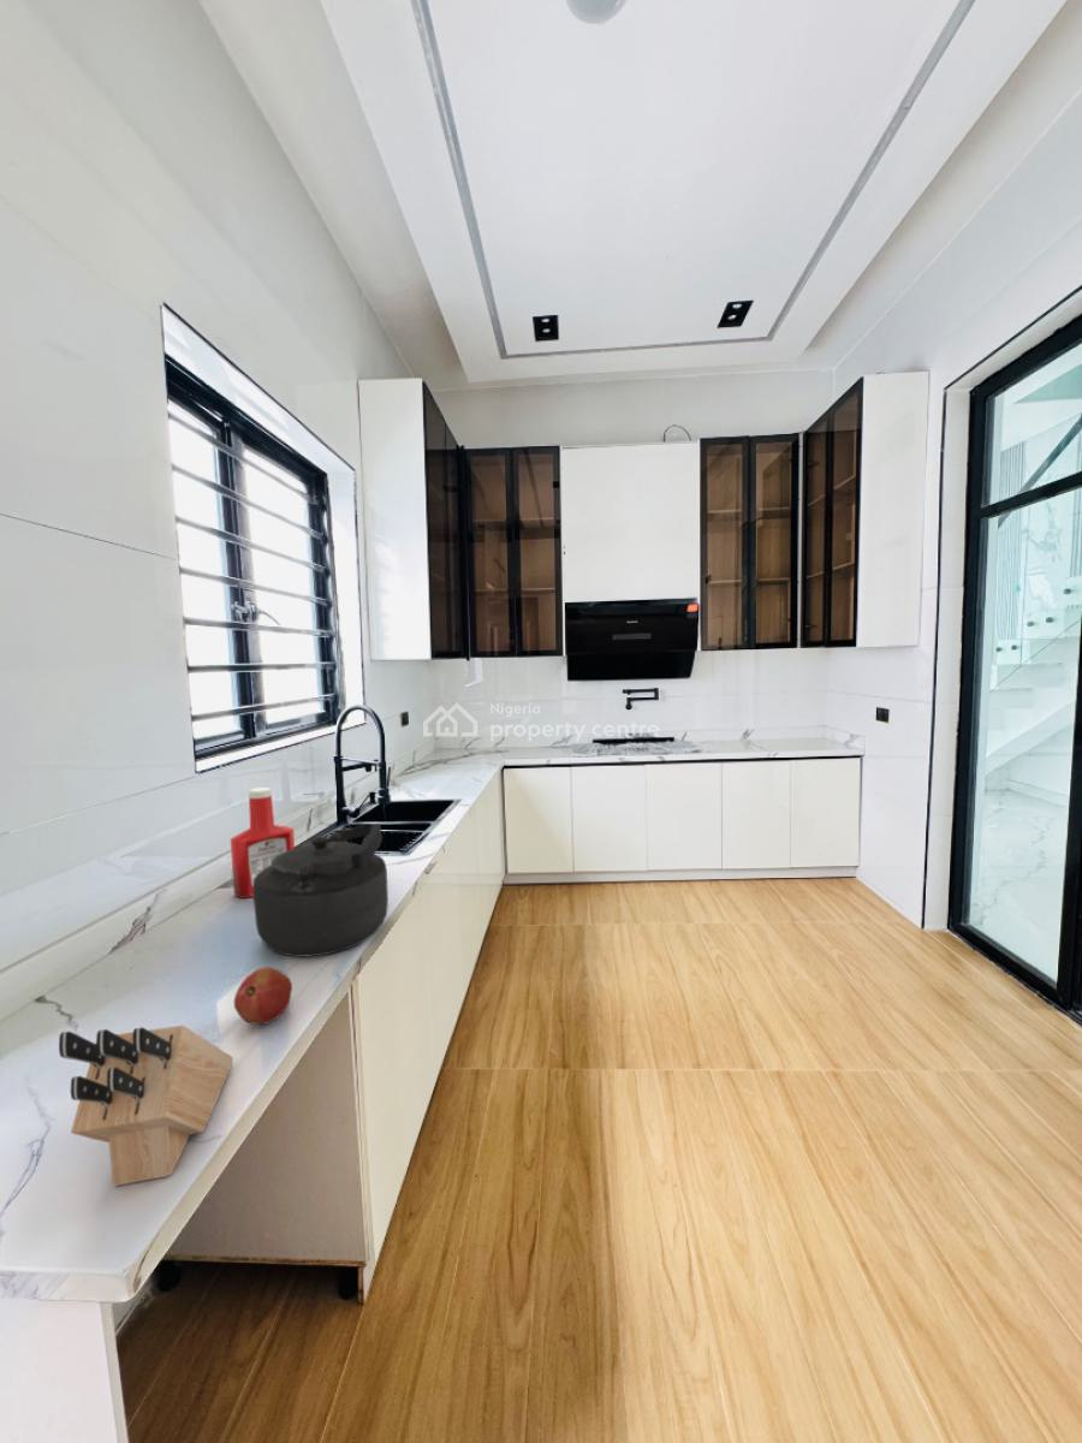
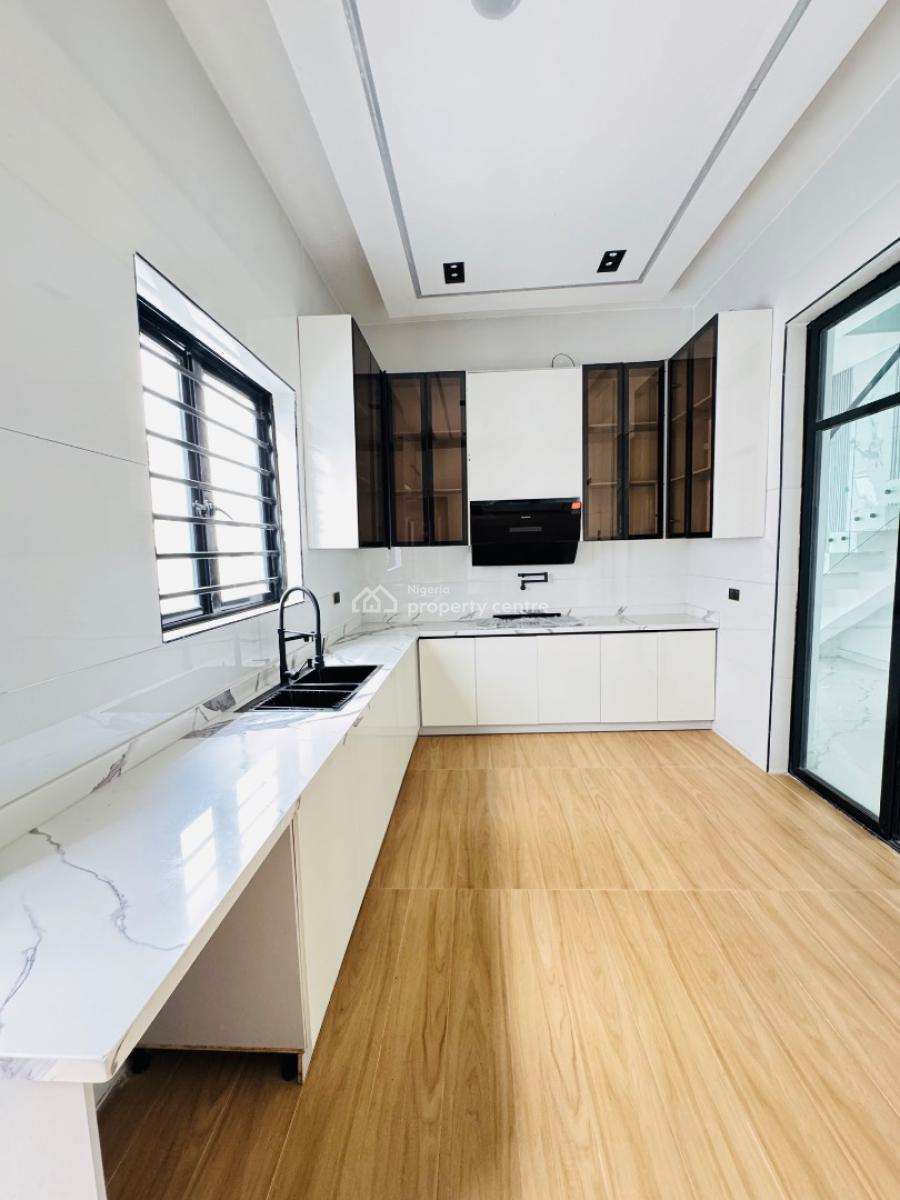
- knife block (155, 1058)
- fruit (264, 993)
- kettle (326, 883)
- soap bottle (262, 838)
